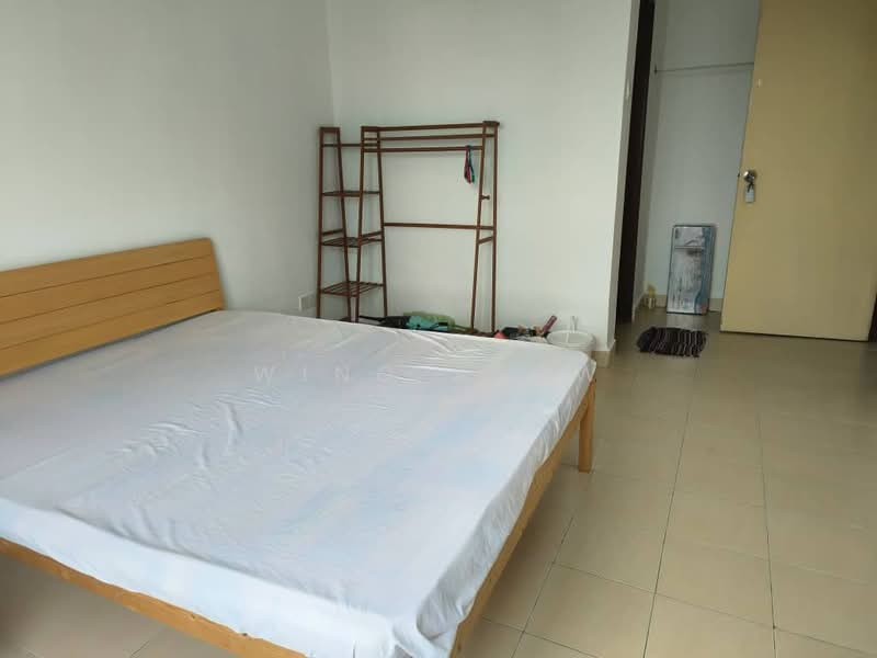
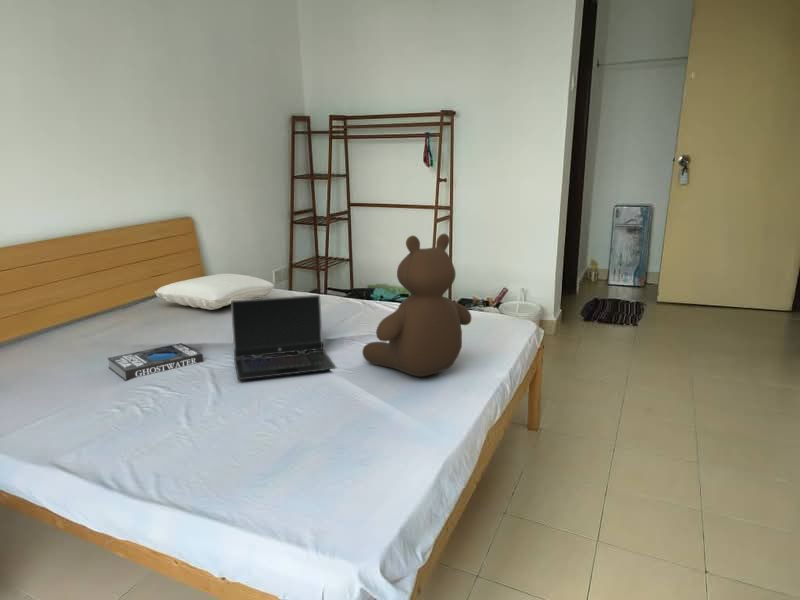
+ pillow (216, 290)
+ book (156, 360)
+ laptop computer (282, 335)
+ bear (413, 302)
